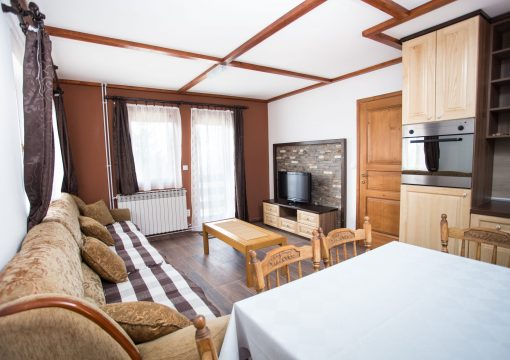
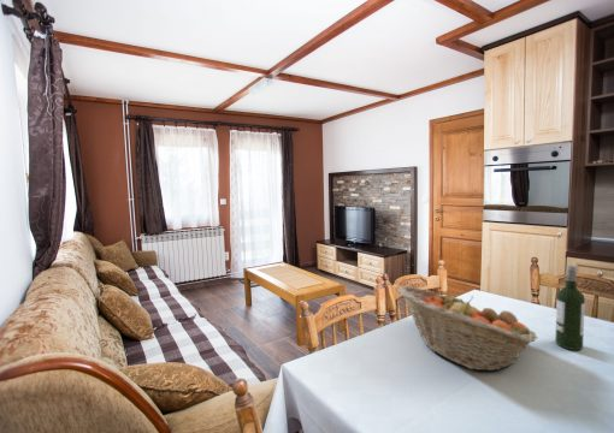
+ fruit basket (459, 319)
+ wine bottle (569, 306)
